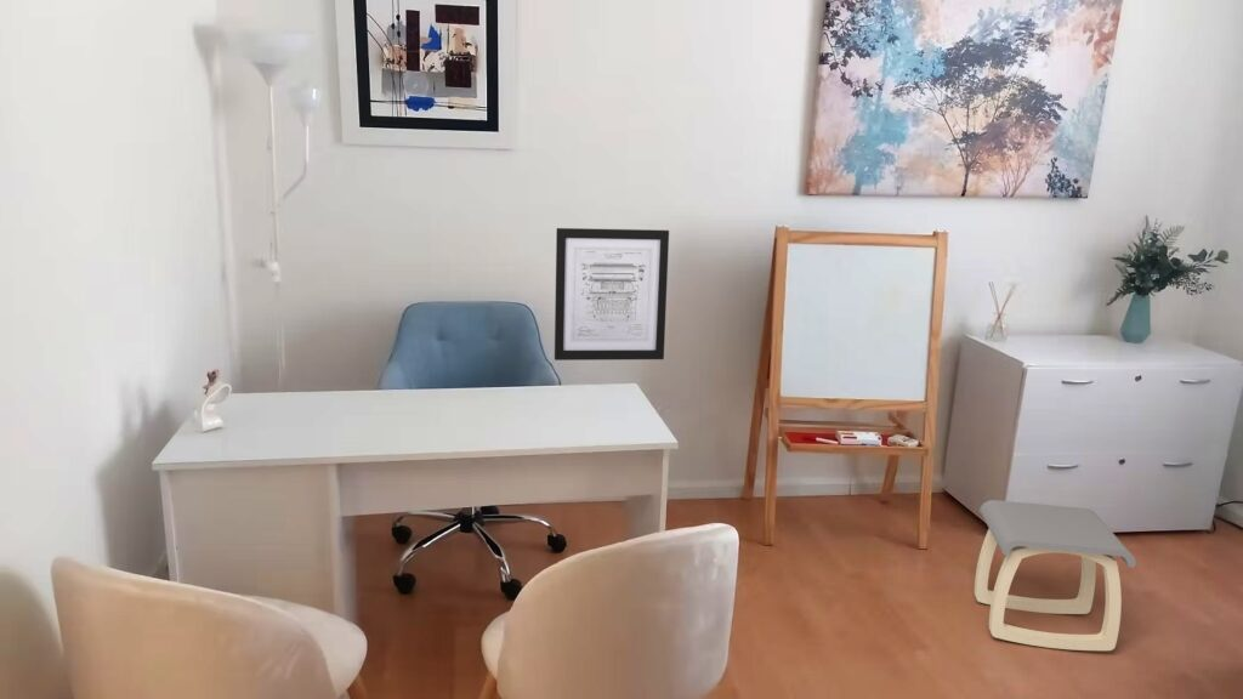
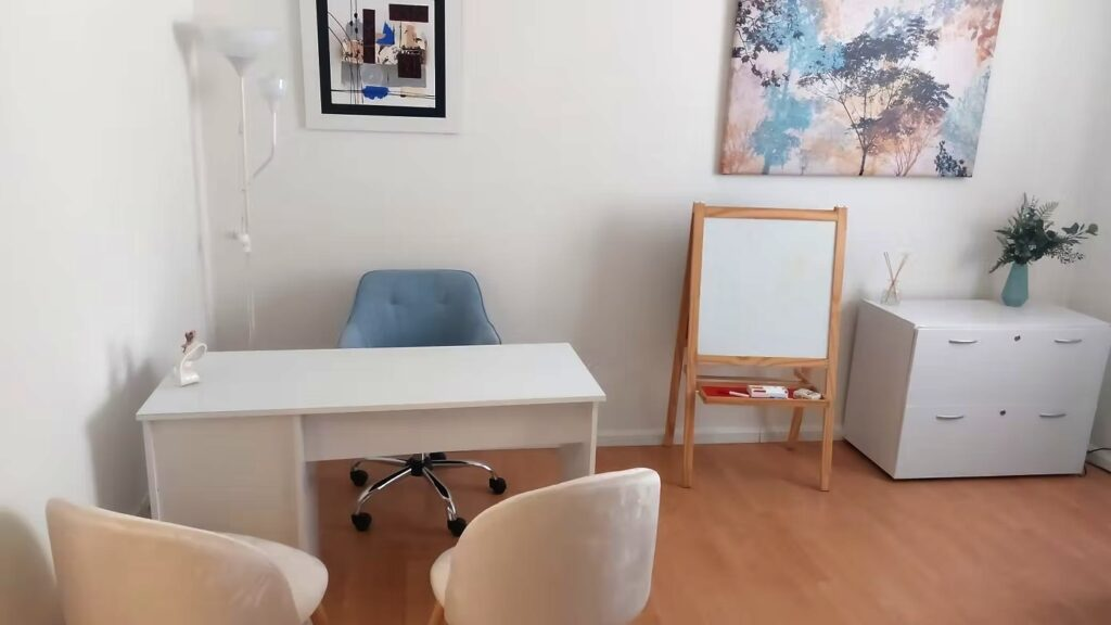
- wall art (611, 295)
- stool (1039, 553)
